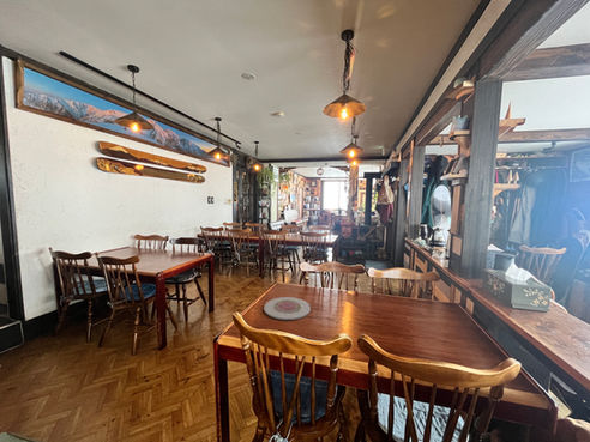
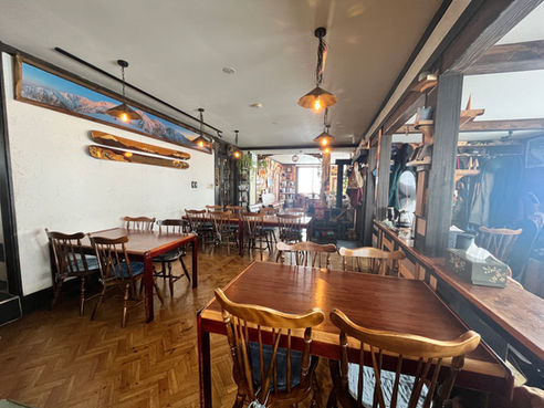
- plate (287, 307)
